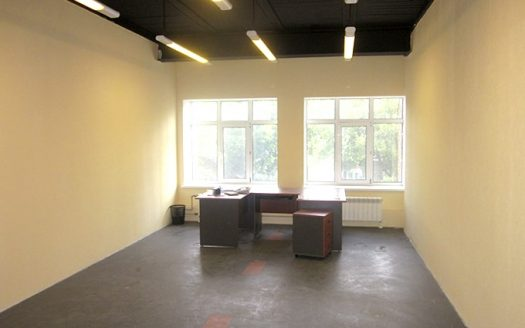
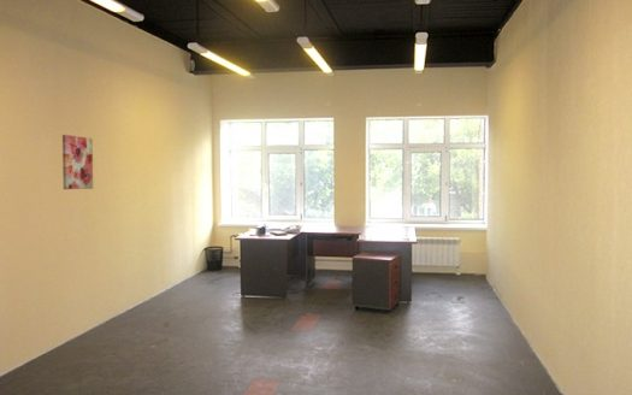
+ wall art (78, 163)
